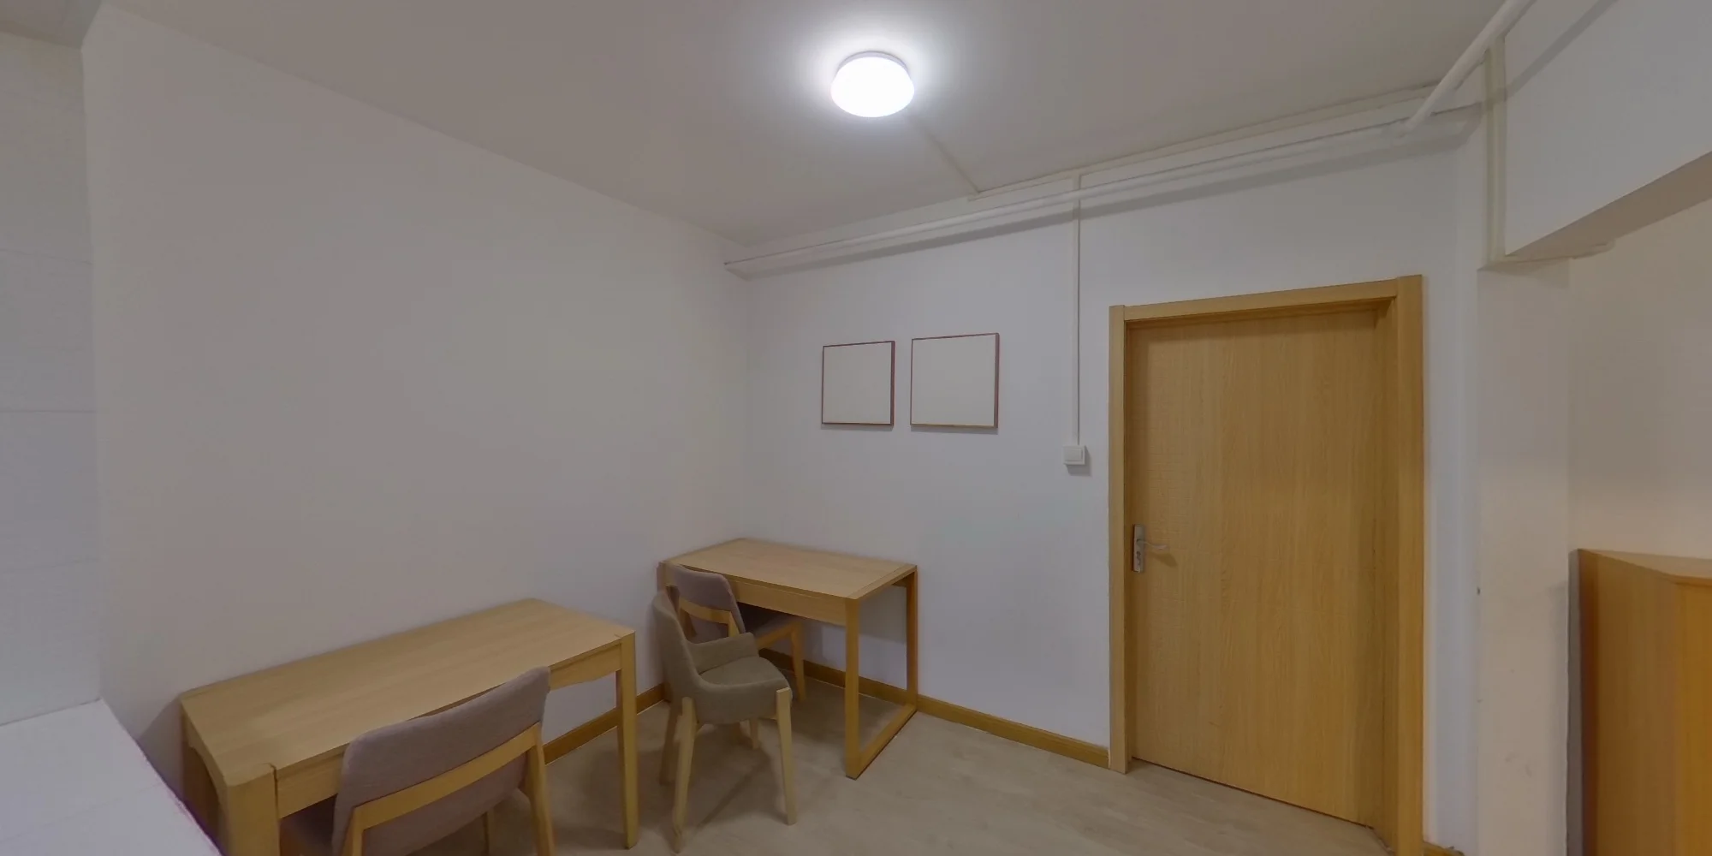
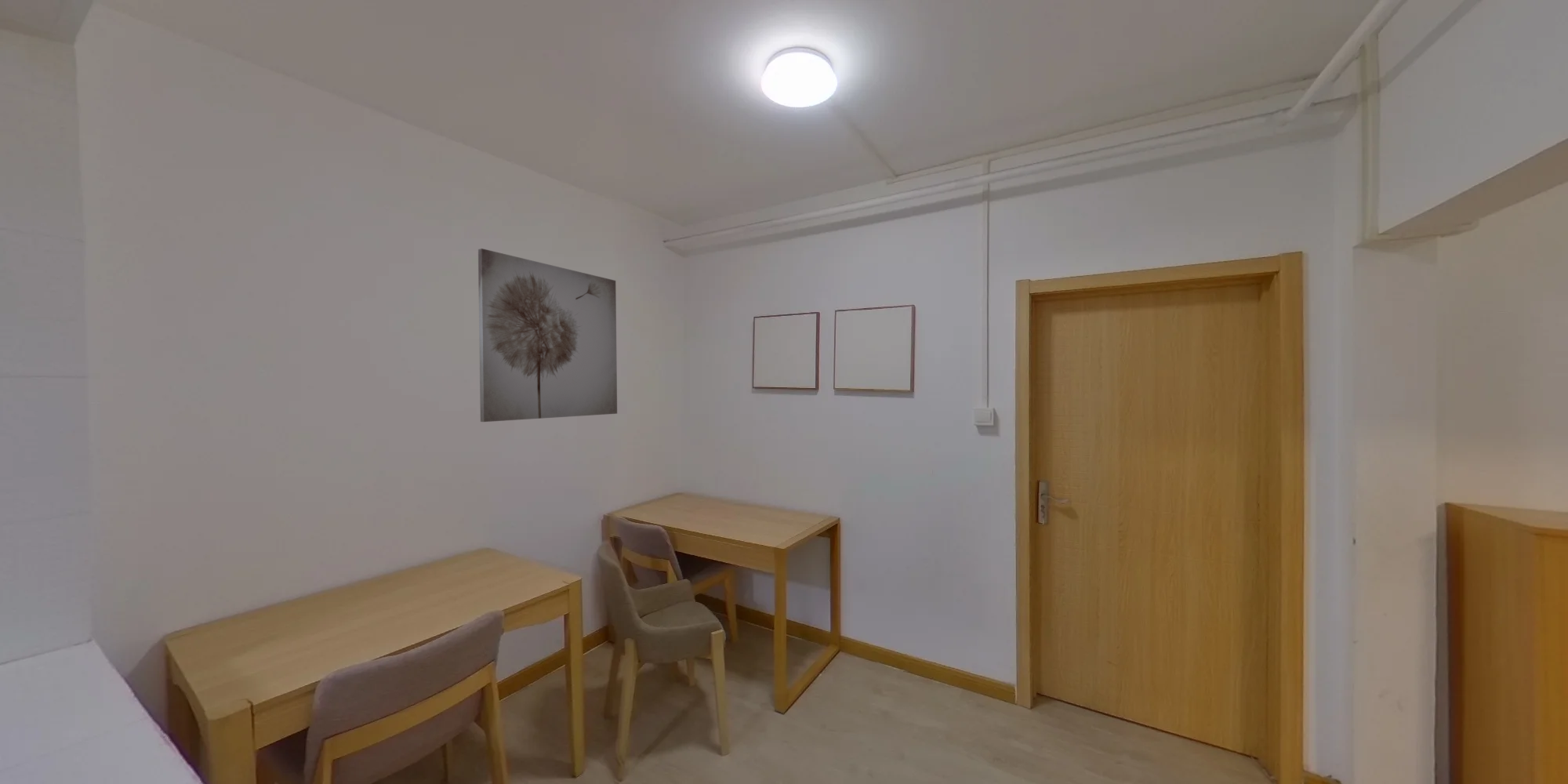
+ wall art (557, 342)
